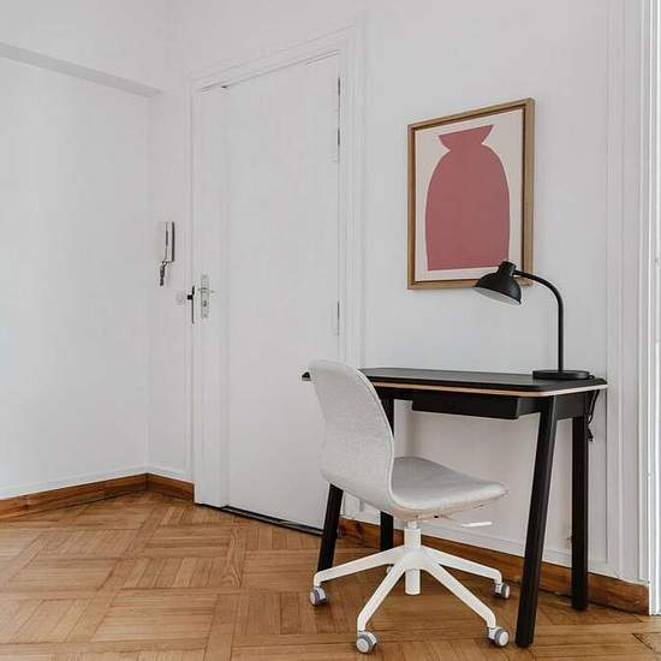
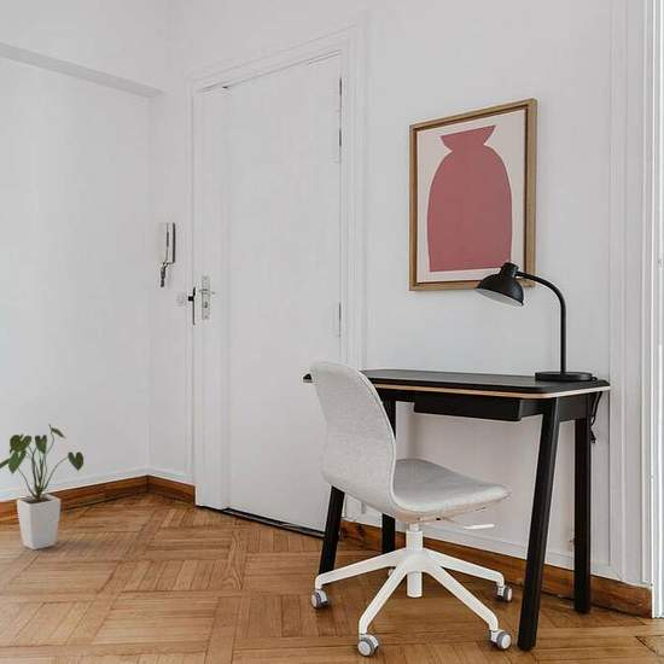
+ house plant (46, 485)
